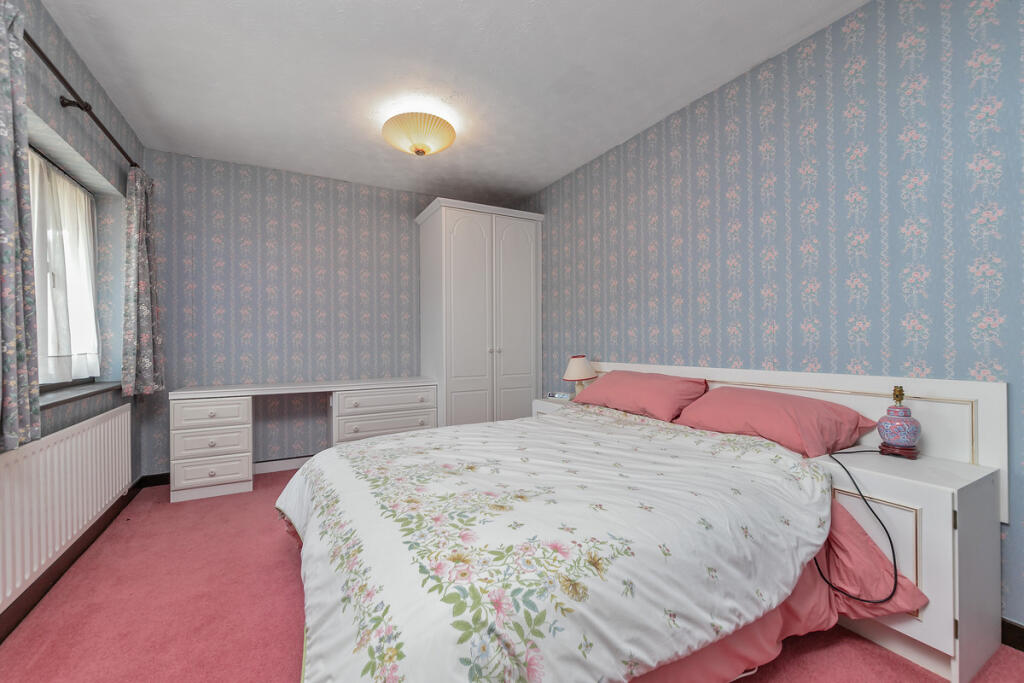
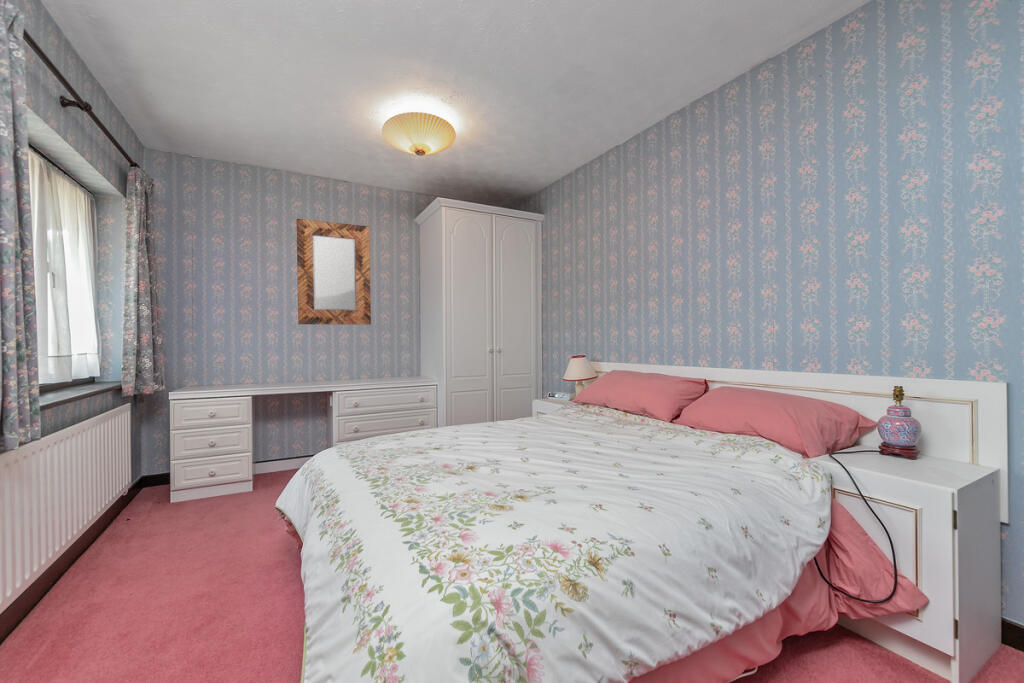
+ home mirror (334, 273)
